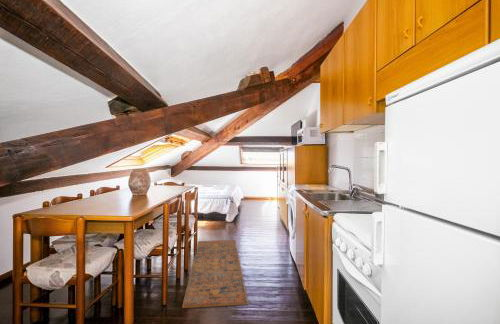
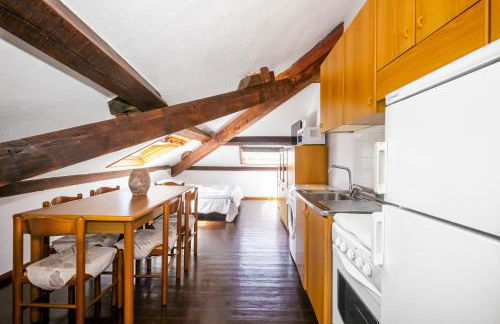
- rug (216, 263)
